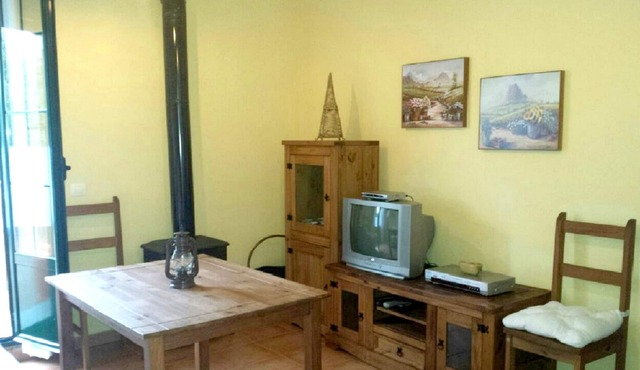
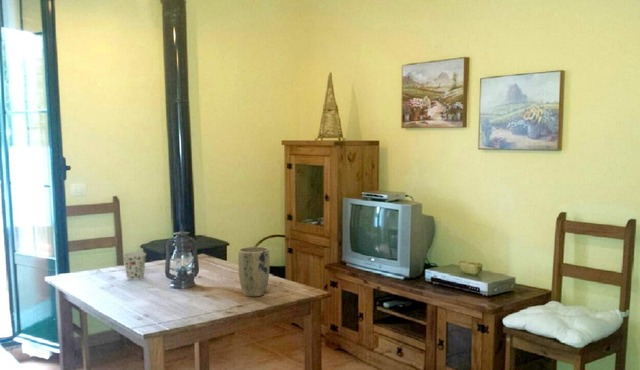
+ cup (135, 266)
+ plant pot (254, 271)
